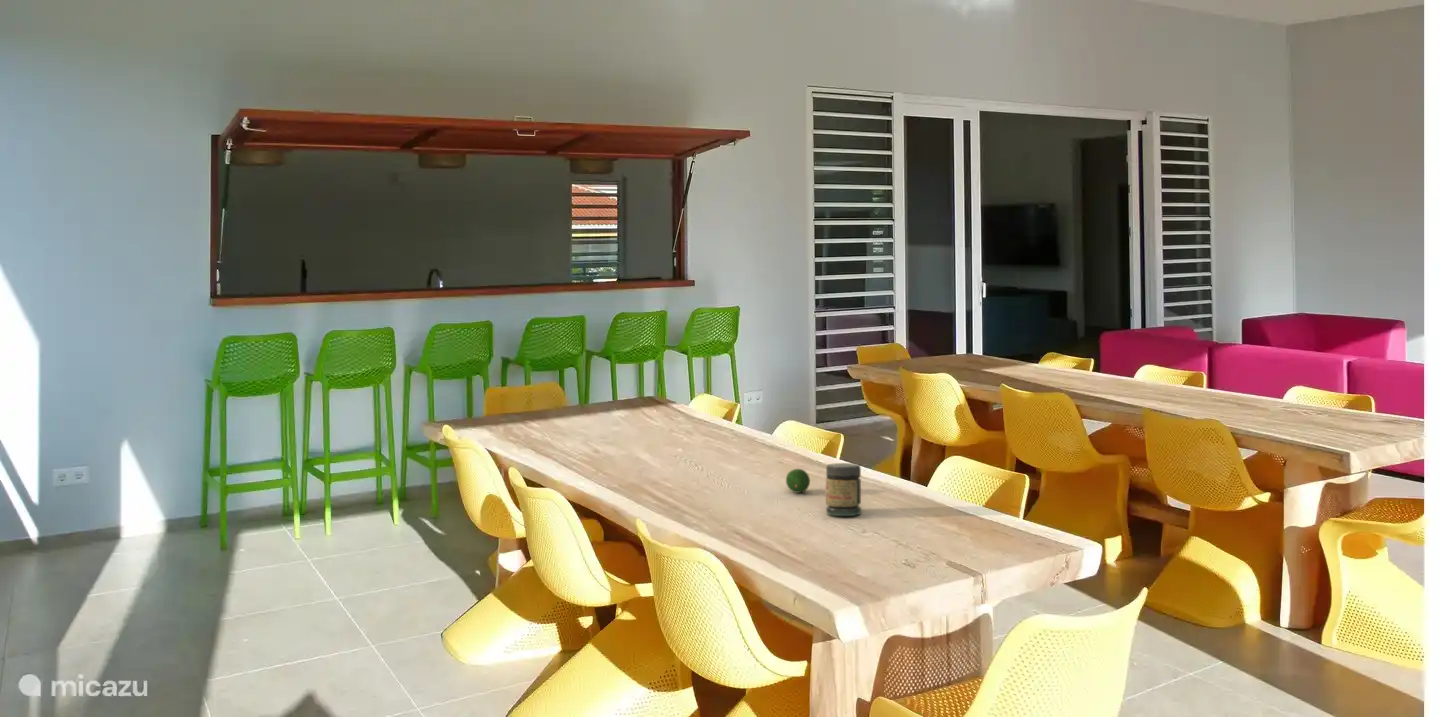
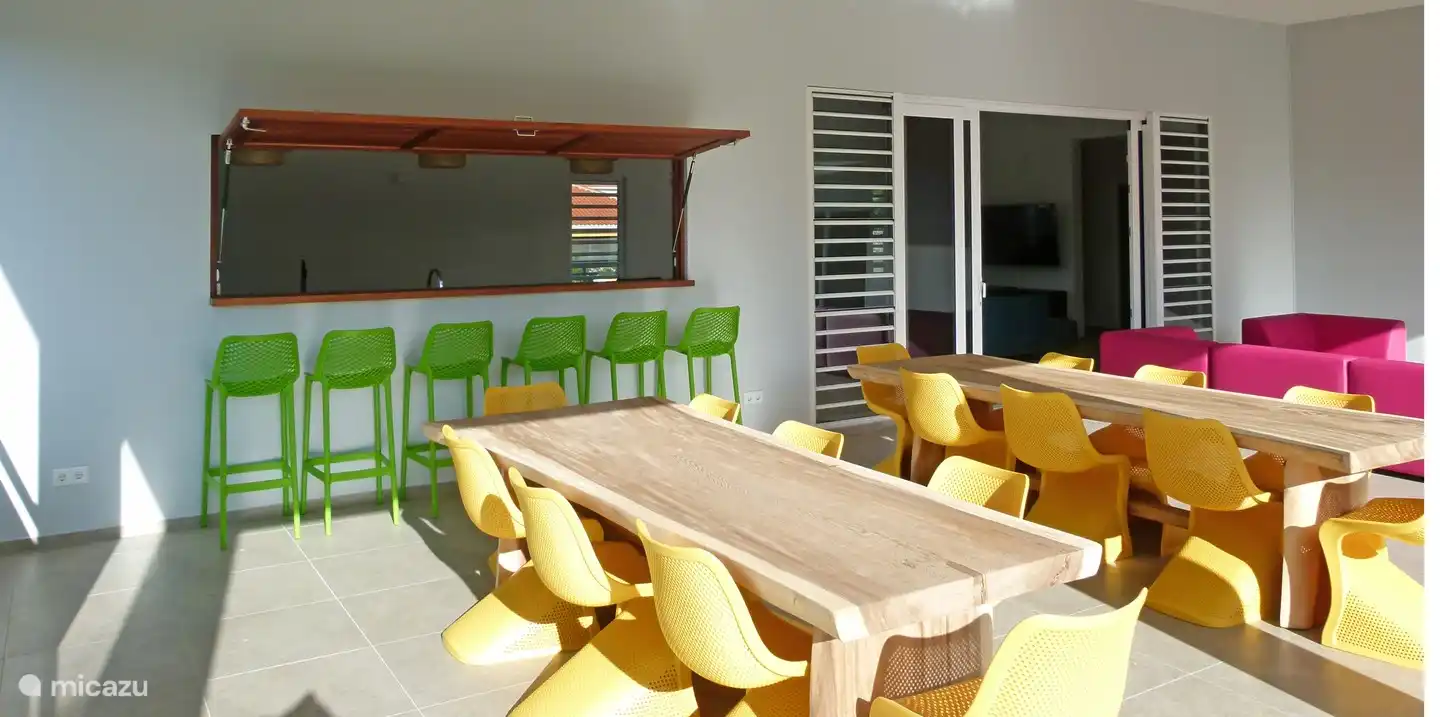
- jar (843, 489)
- fruit (798, 480)
